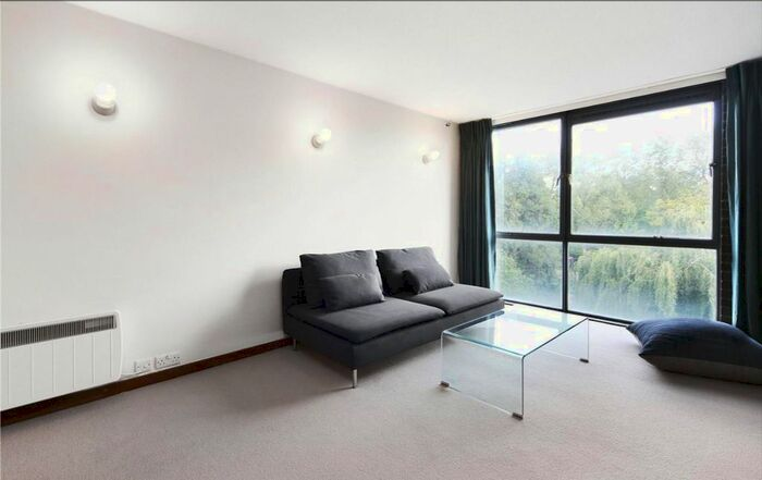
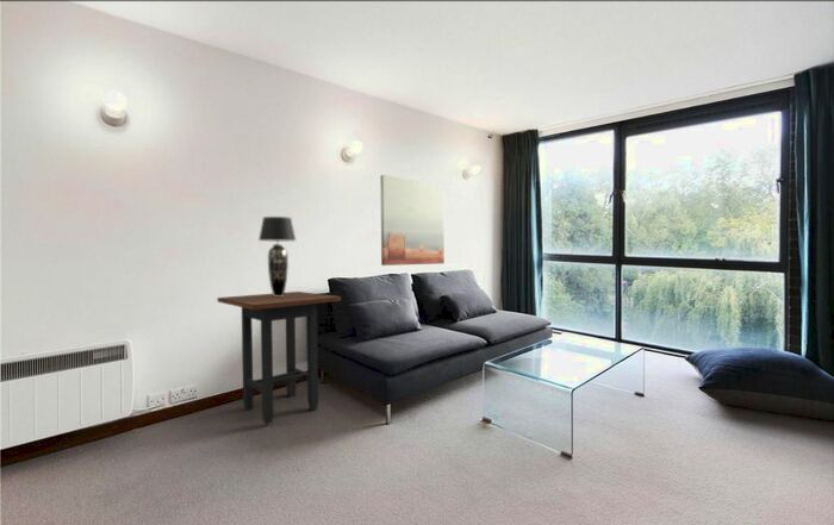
+ table lamp (278, 256)
+ wall art (413, 223)
+ side table (286, 352)
